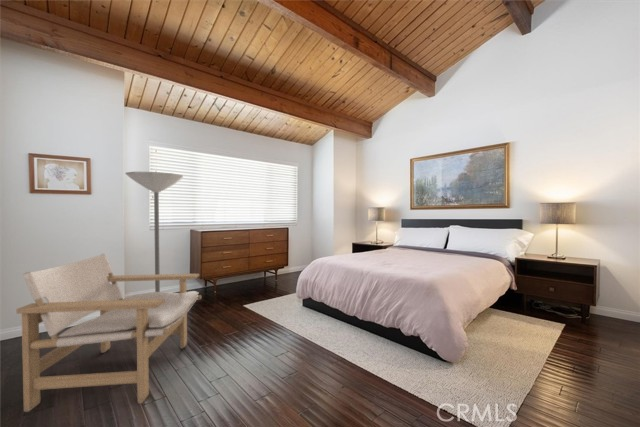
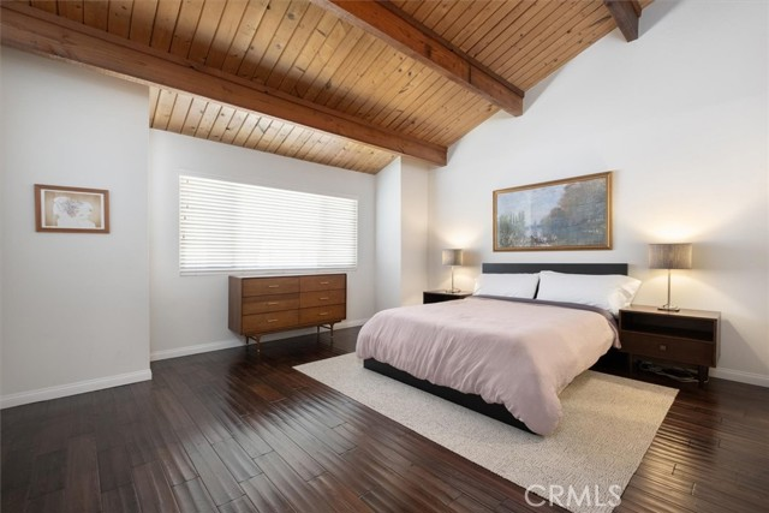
- lounge chair (126, 316)
- floor lamp (157, 245)
